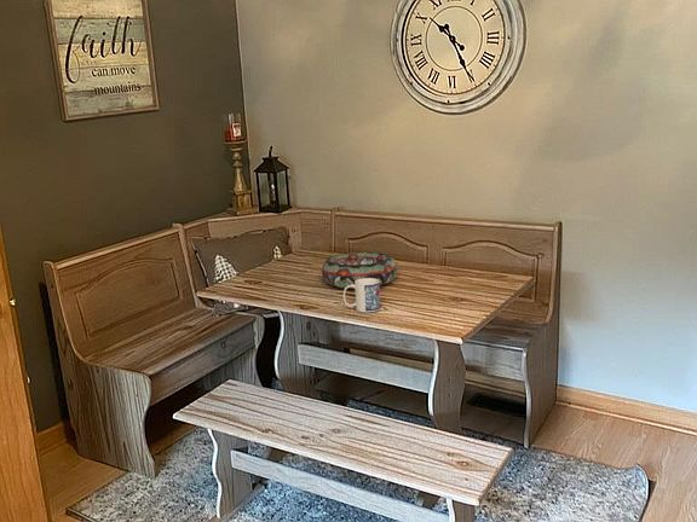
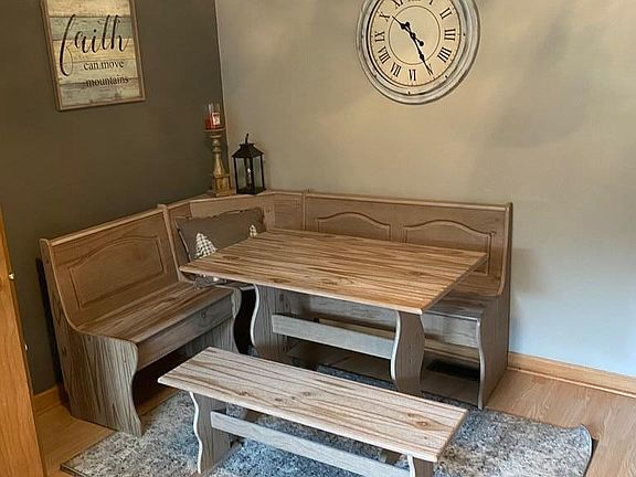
- mug (361, 295)
- decorative bowl (359, 269)
